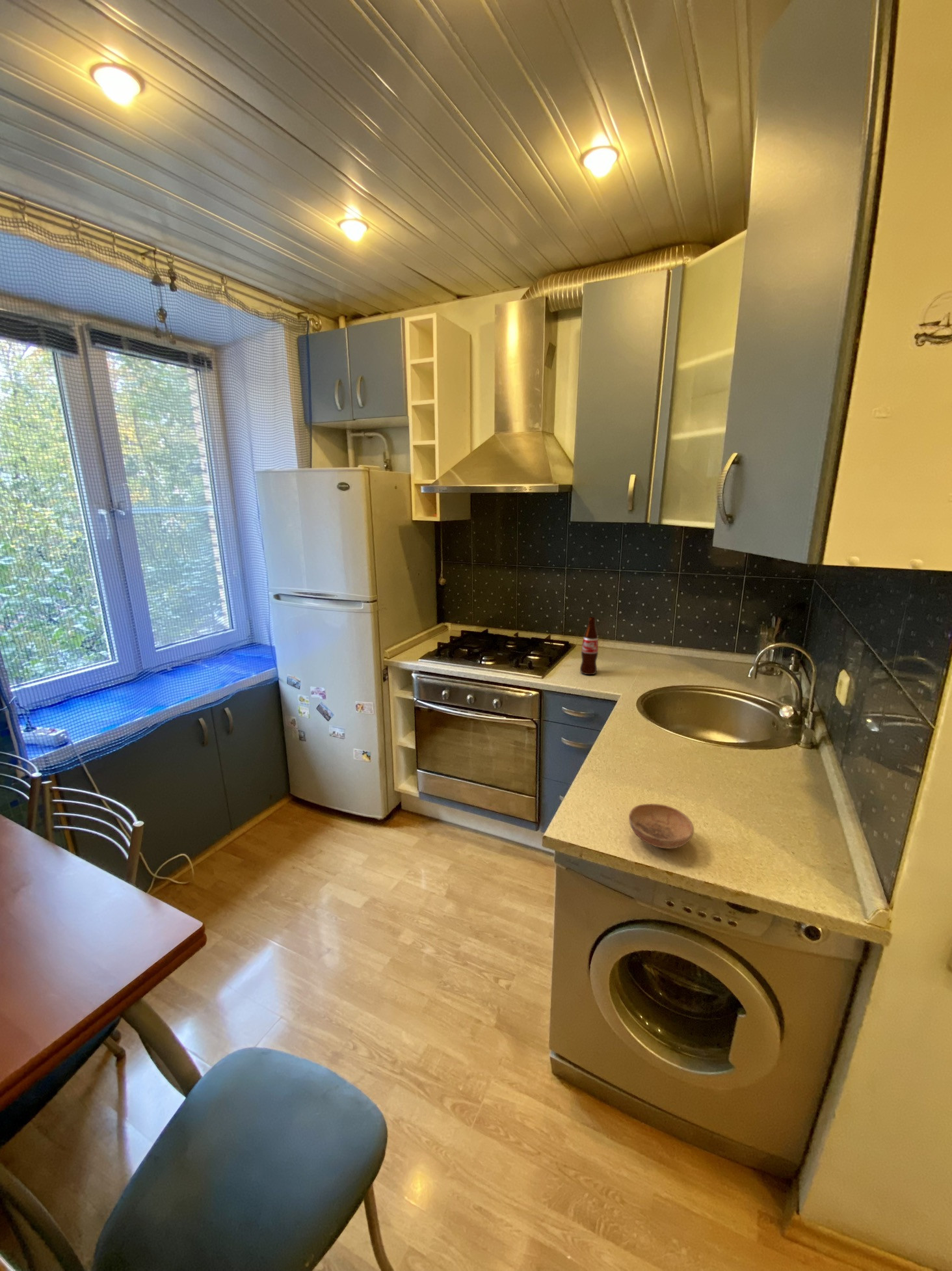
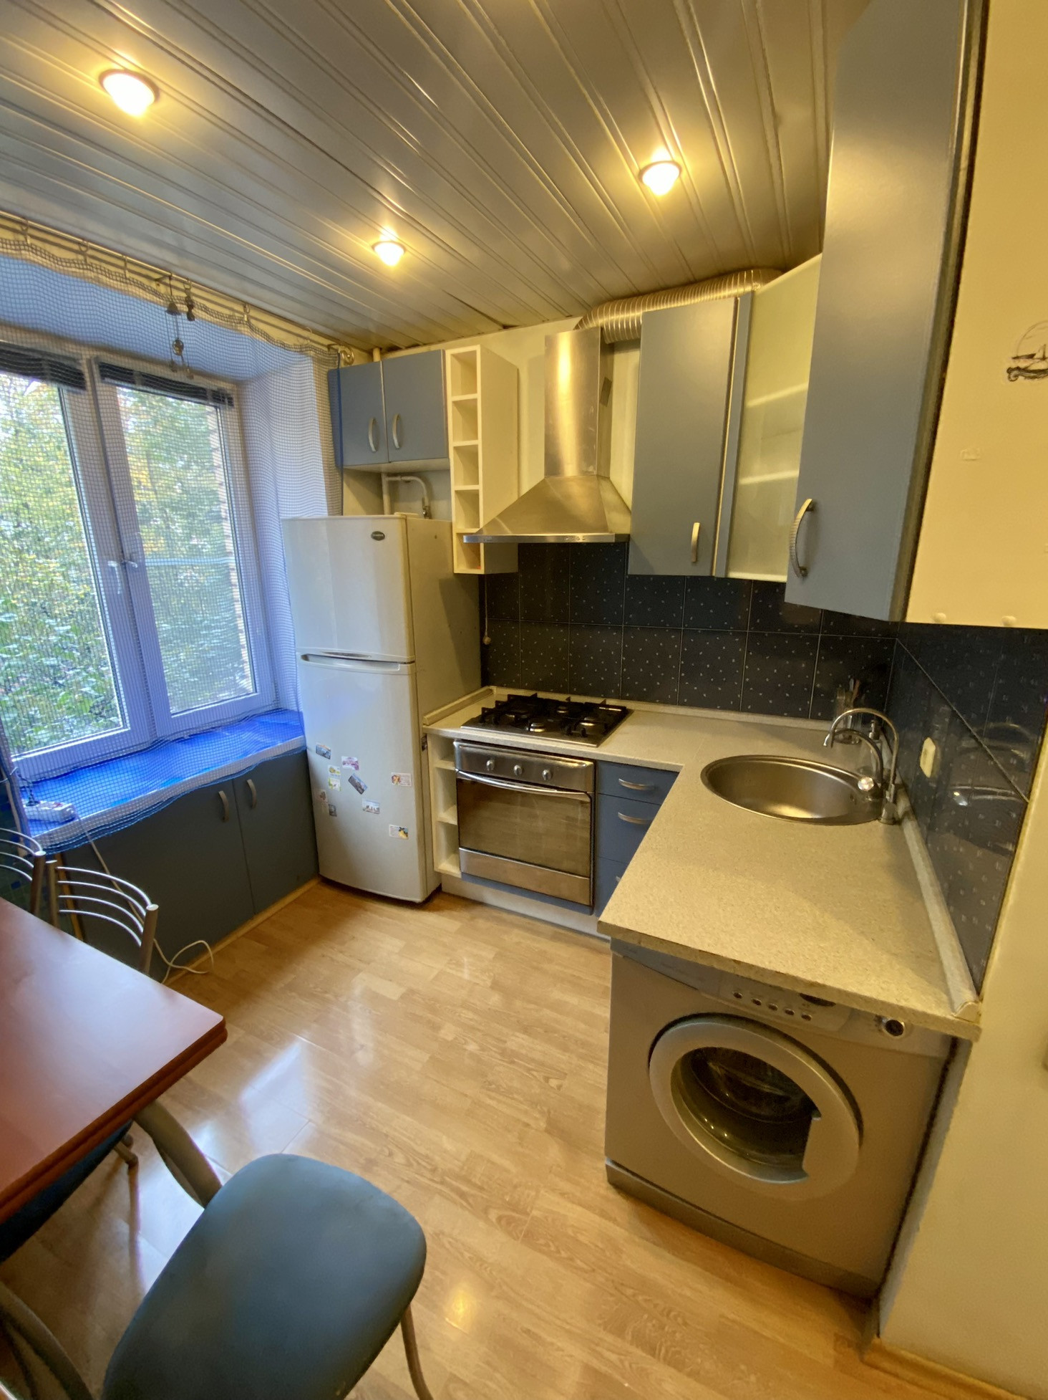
- bottle (590, 645)
- bowl (659, 829)
